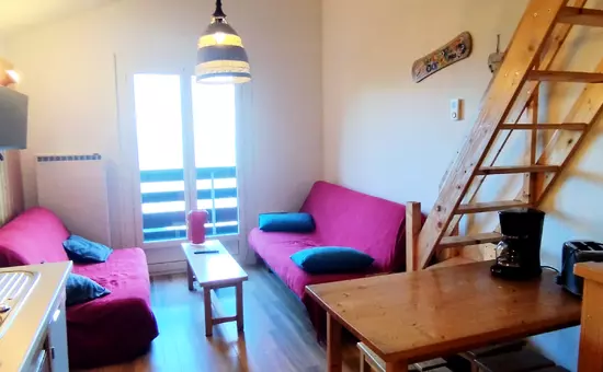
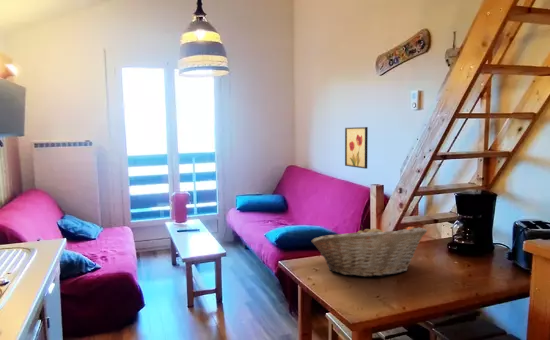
+ fruit basket (368, 245)
+ wall art (356, 147)
